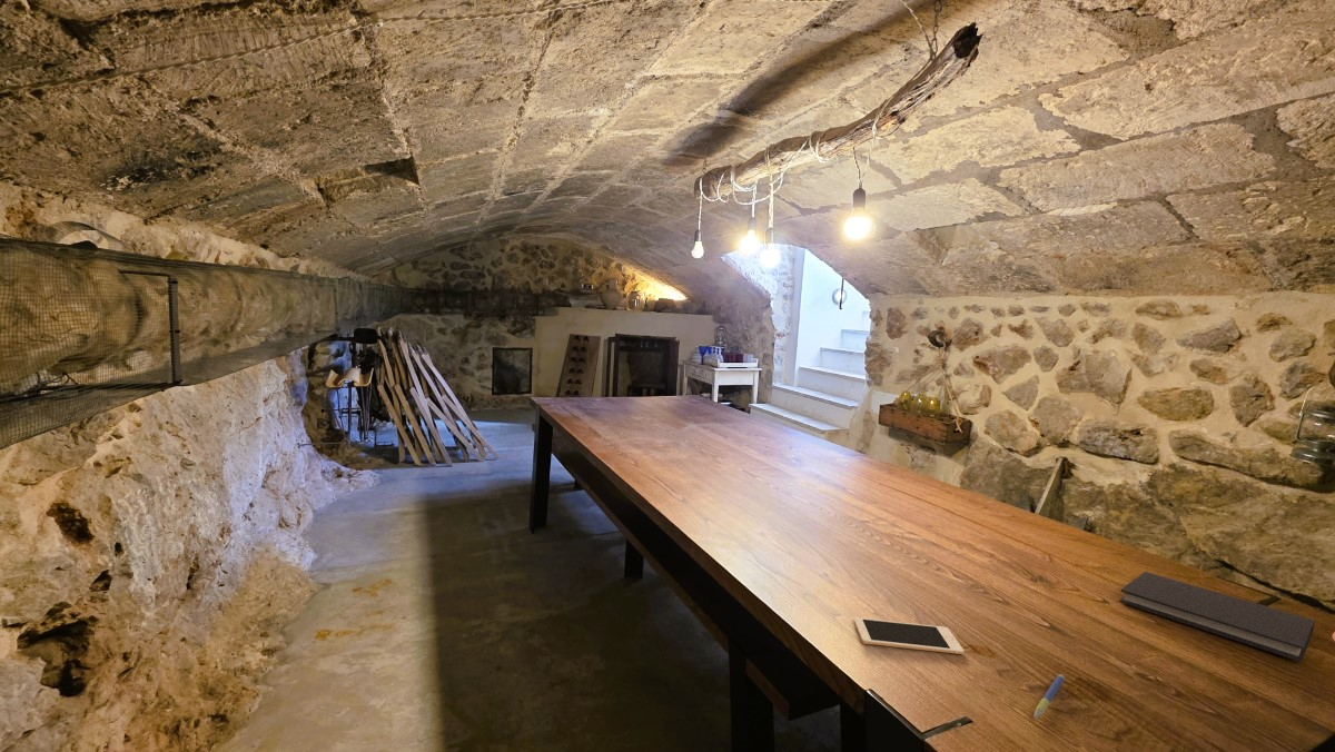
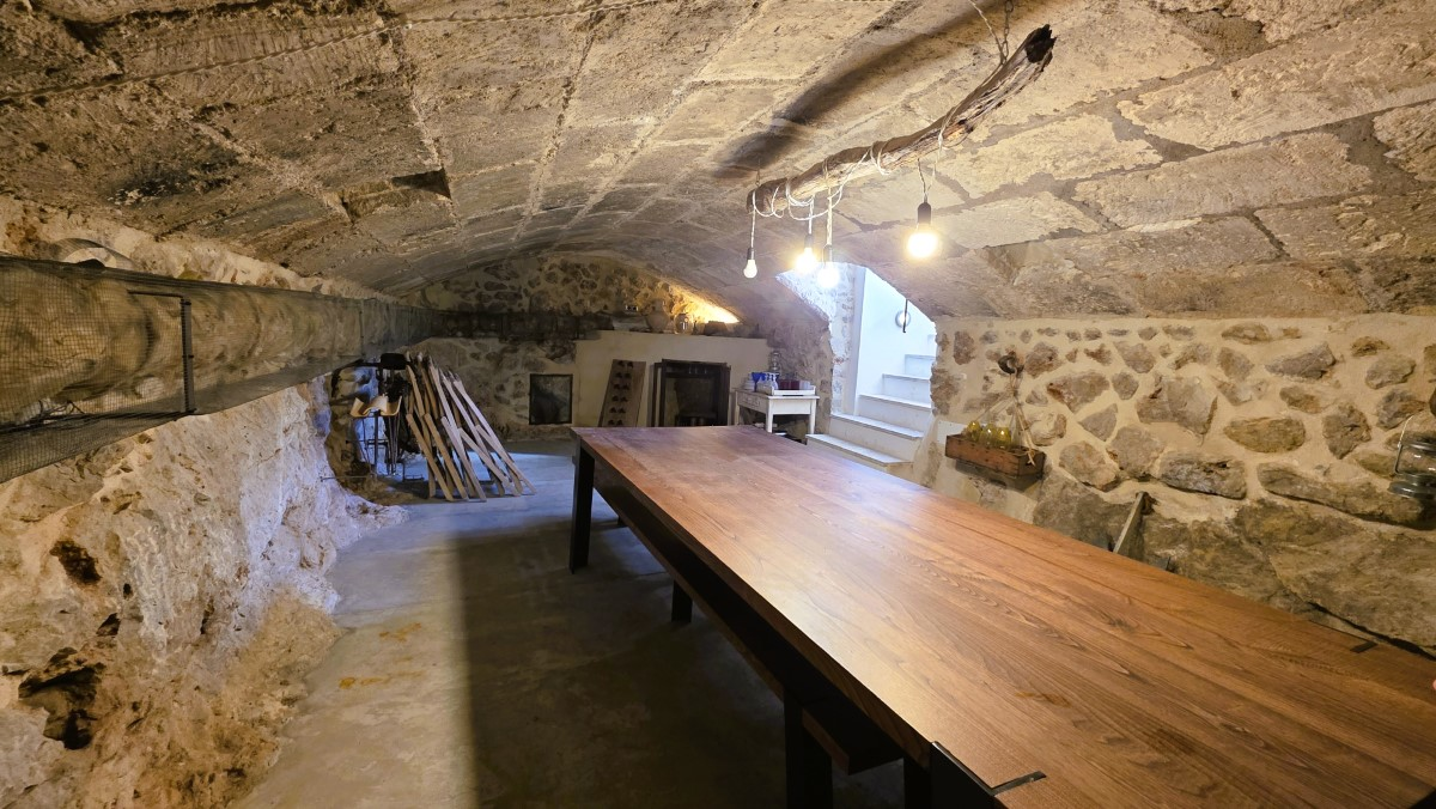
- pen (1049, 695)
- cell phone (906, 635)
- diary (1213, 610)
